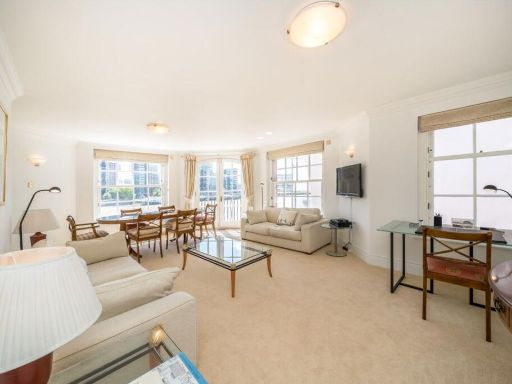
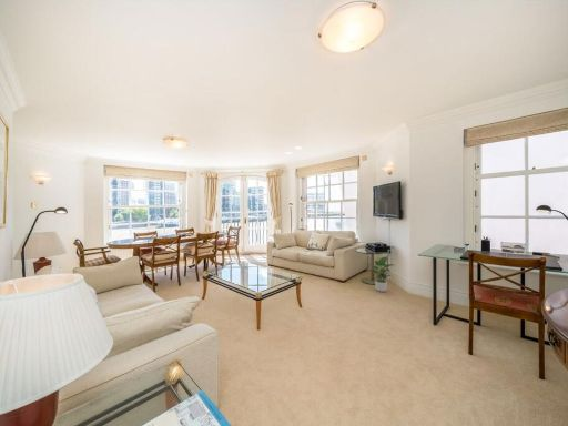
+ potted plant (378, 273)
